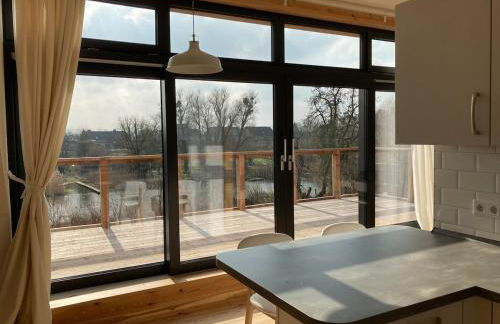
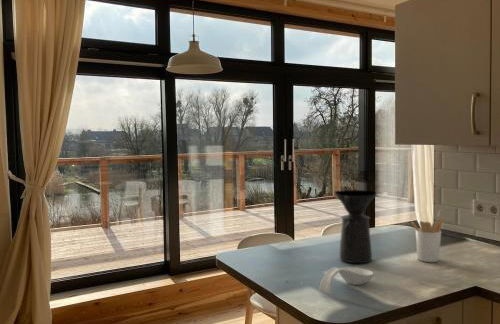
+ coffee maker (355, 226)
+ utensil holder (428, 239)
+ spoon rest (346, 275)
